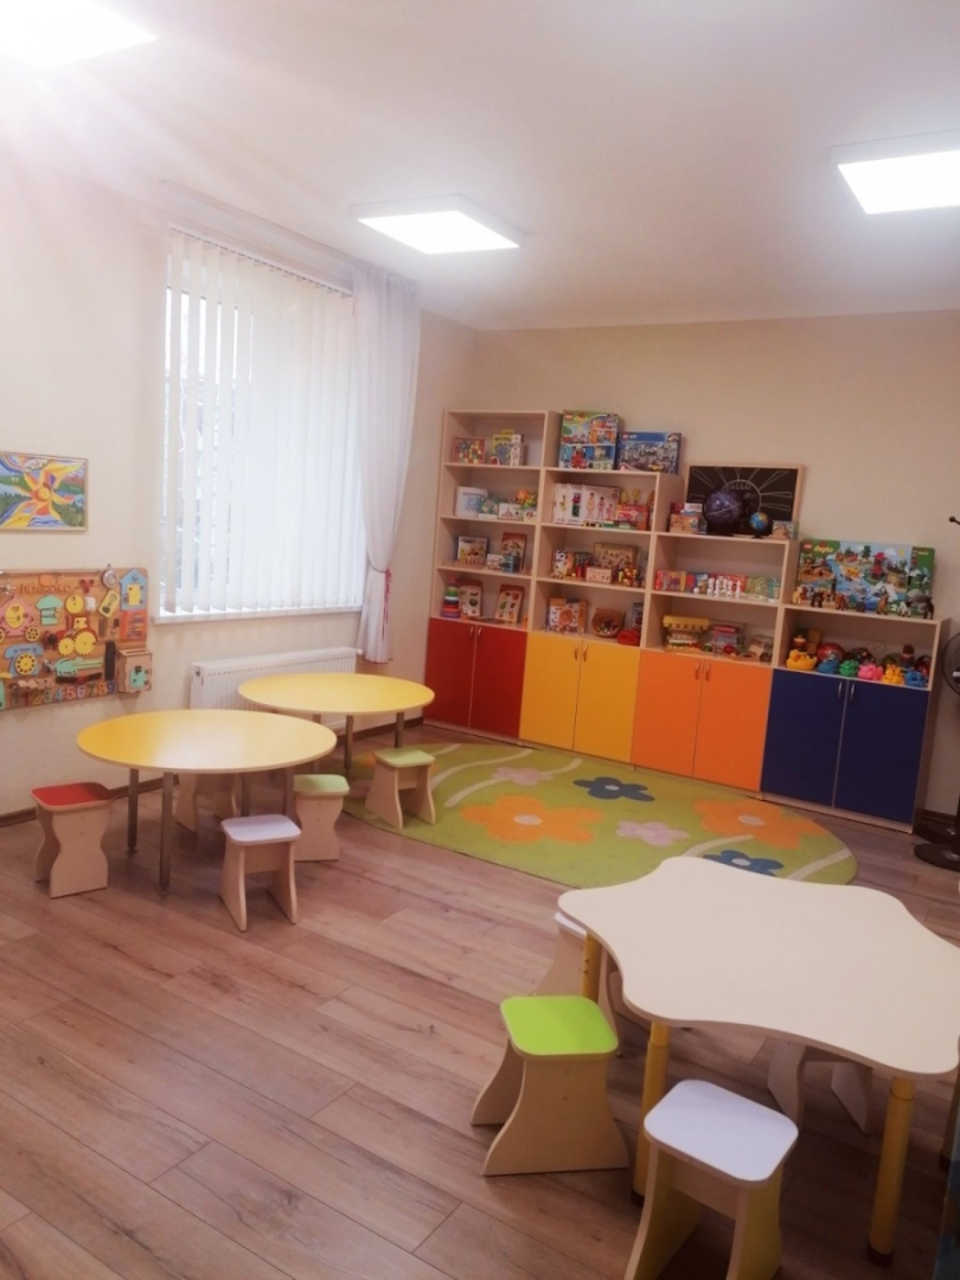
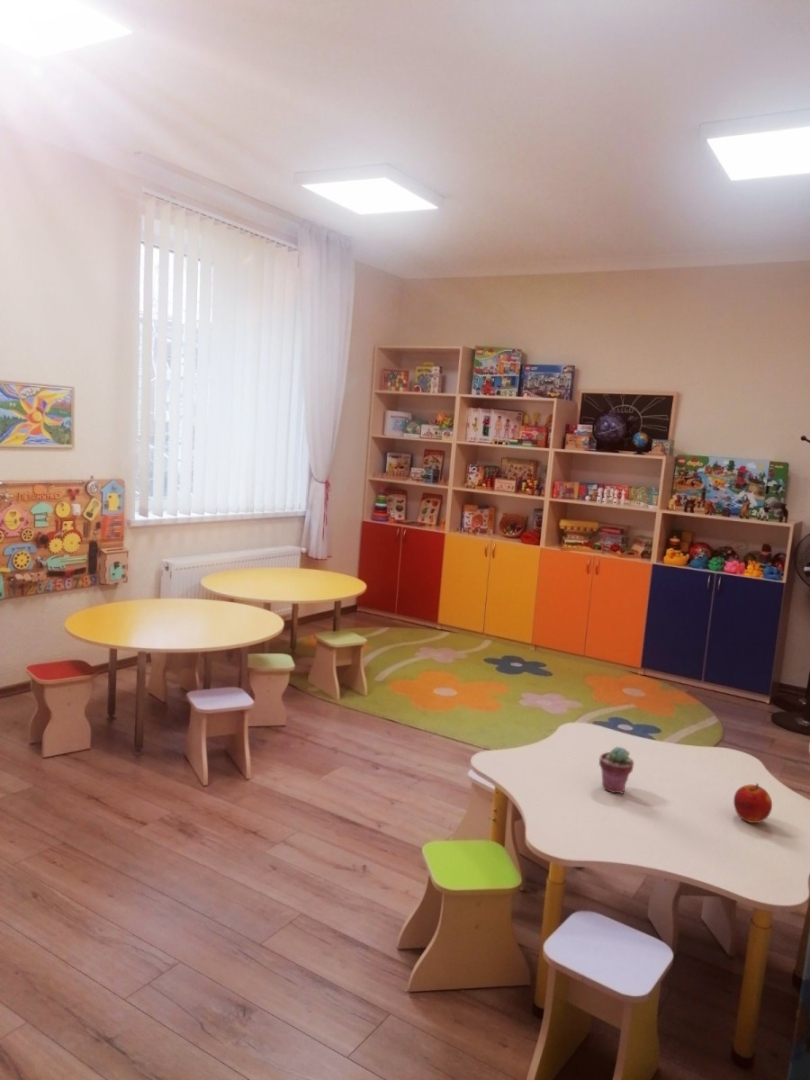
+ apple (752, 801)
+ potted succulent (616, 767)
